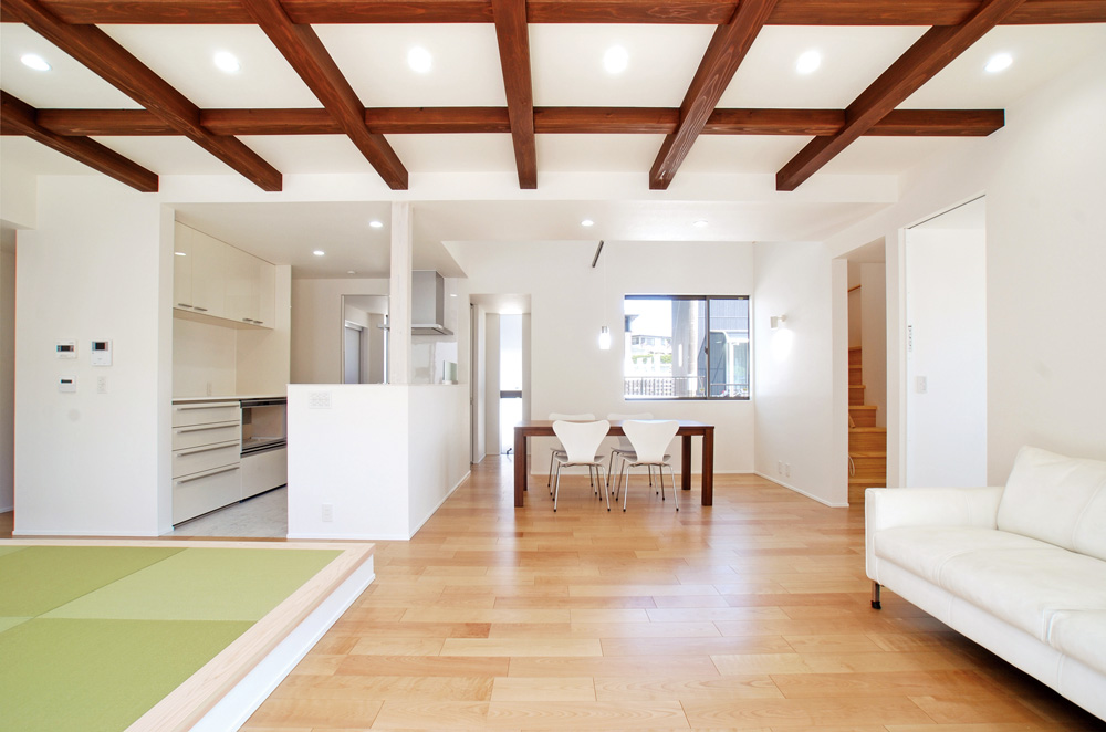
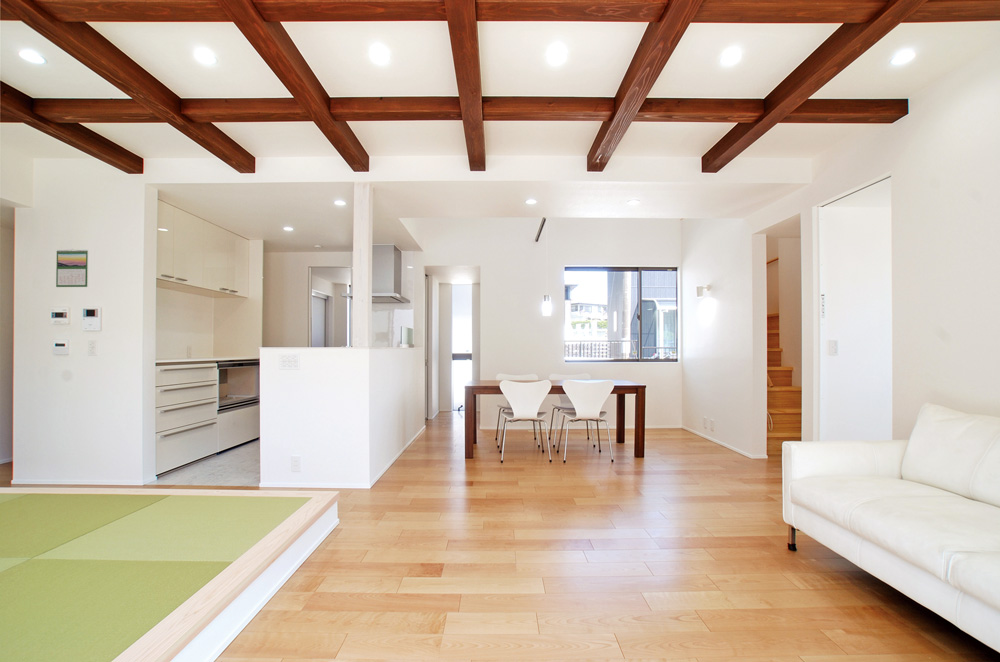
+ calendar (72, 268)
